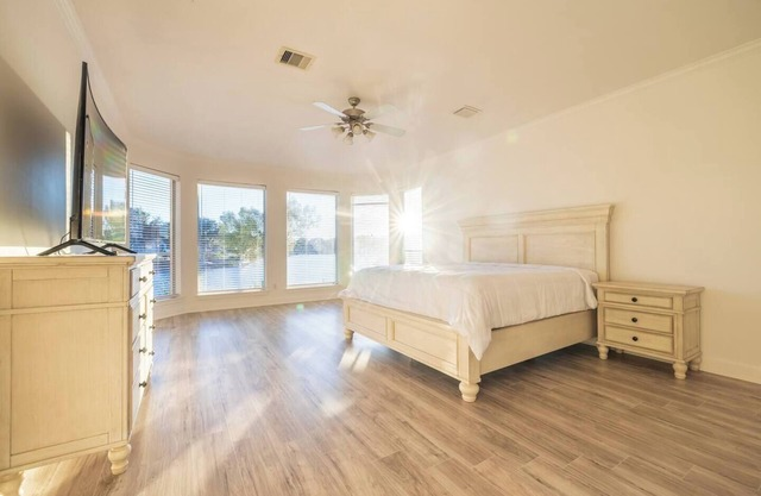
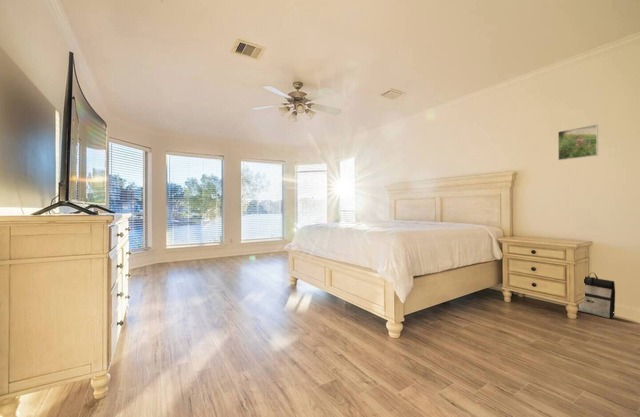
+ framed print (577, 143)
+ backpack (592, 293)
